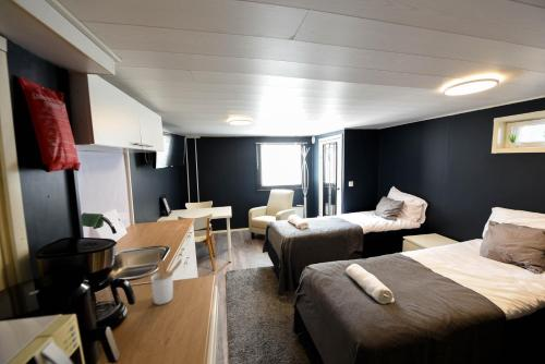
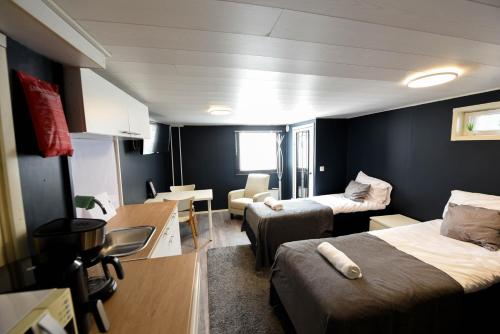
- utensil holder (168, 280)
